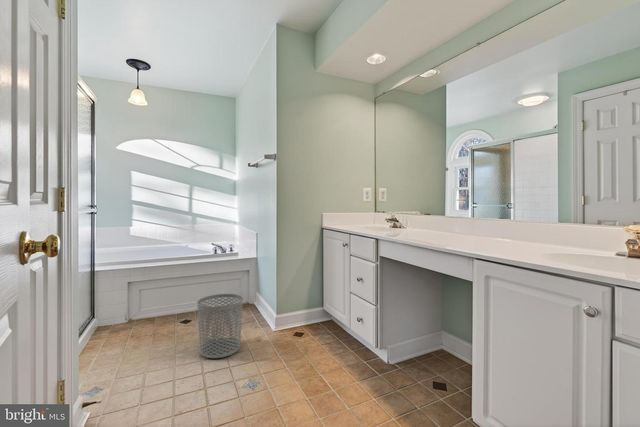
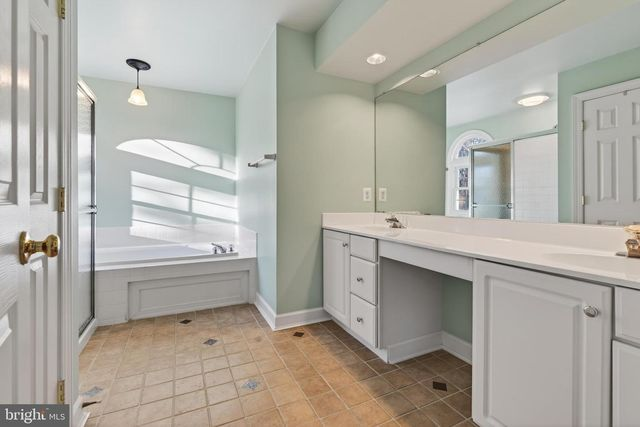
- waste bin (220, 324)
